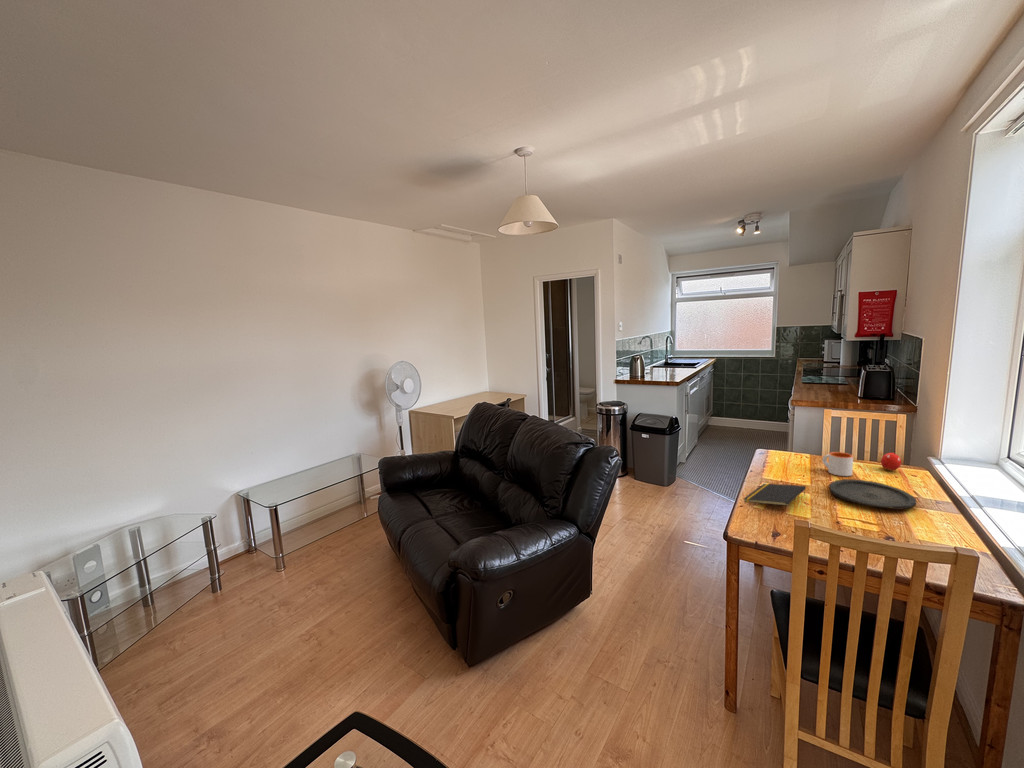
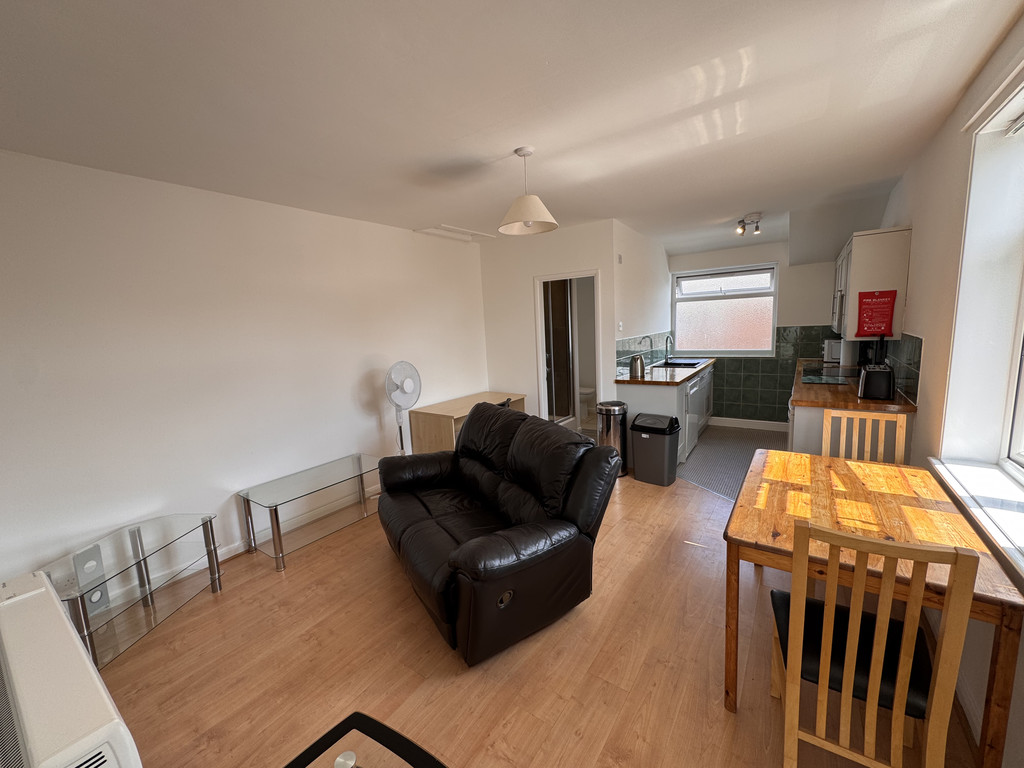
- mug (837, 463)
- notepad (774, 493)
- fruit (891, 460)
- plate (869, 494)
